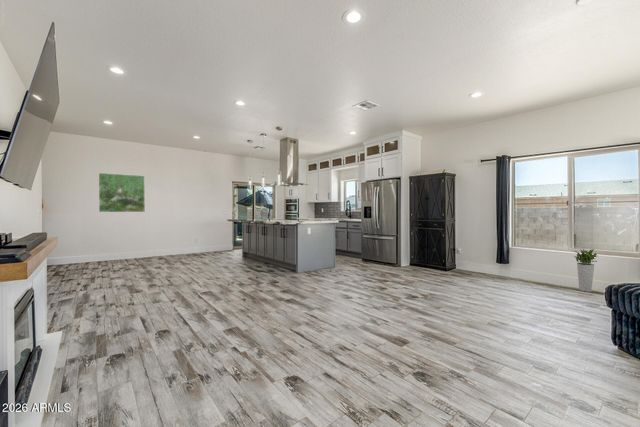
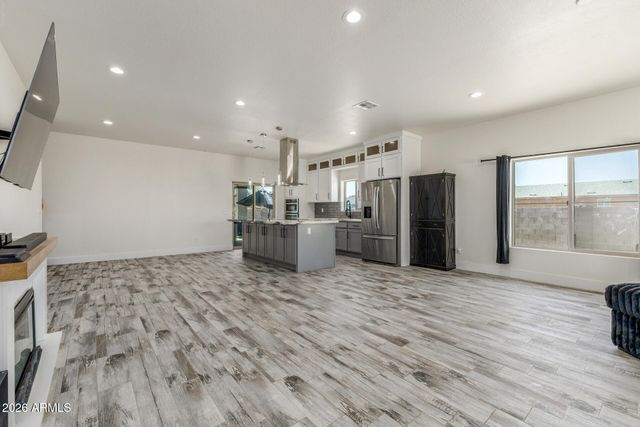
- planter (584, 269)
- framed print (122, 193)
